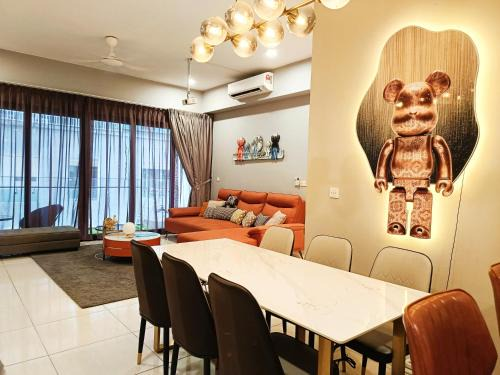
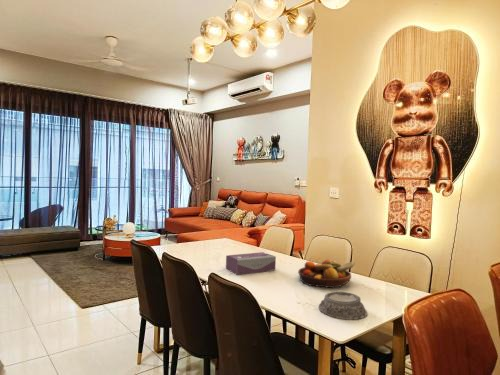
+ tissue box (250, 262)
+ mortar (342, 303)
+ fruit bowl (324, 270)
